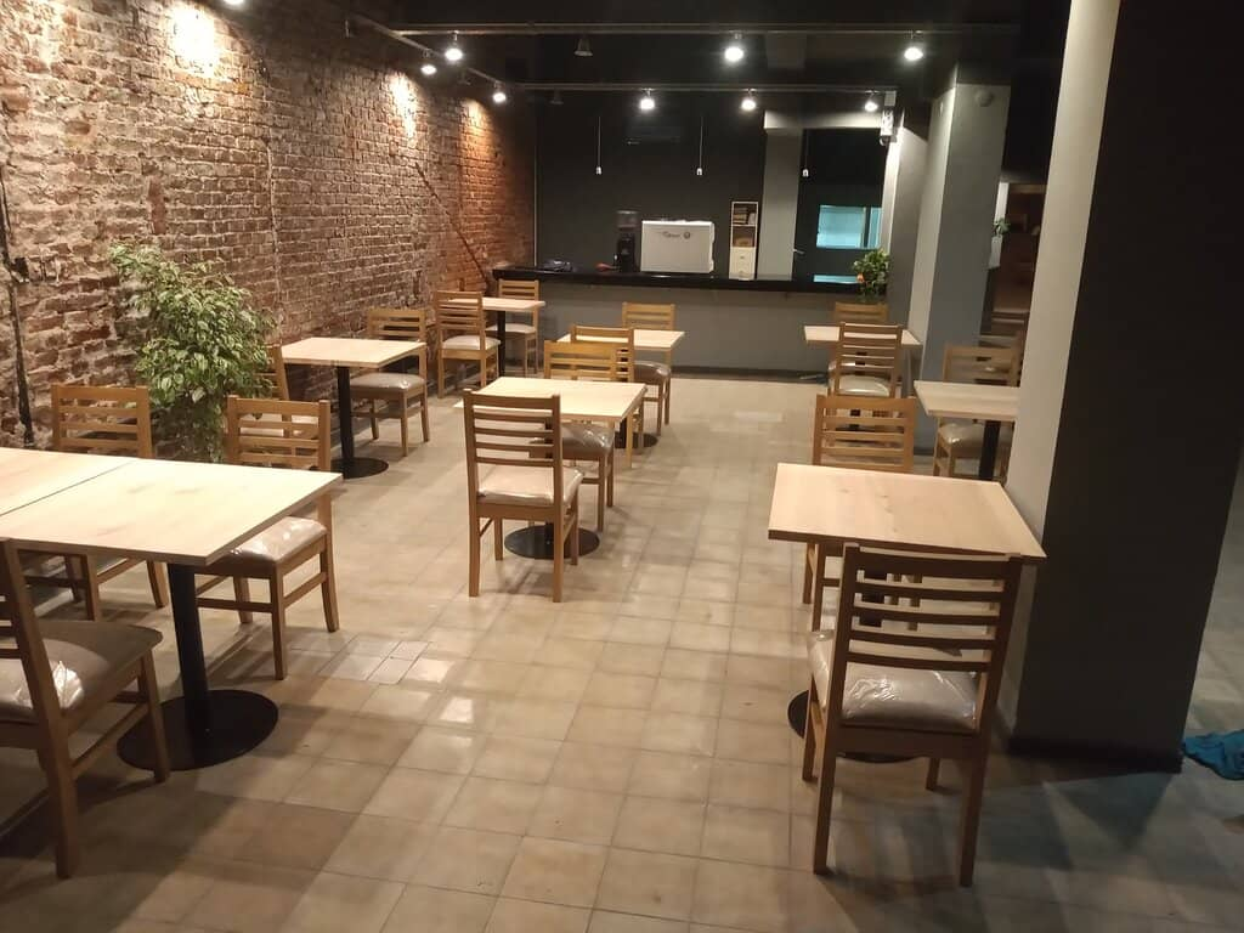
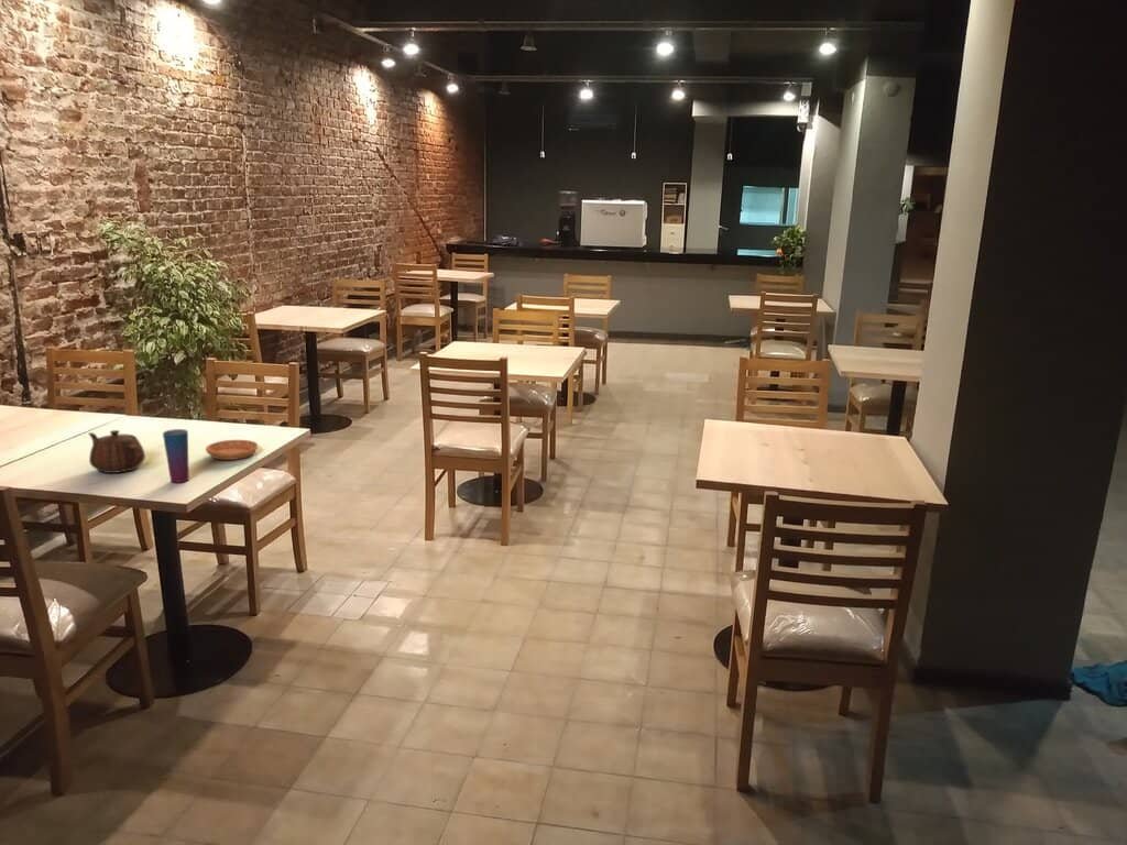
+ cup (177, 456)
+ teapot (114, 449)
+ saucer (232, 450)
